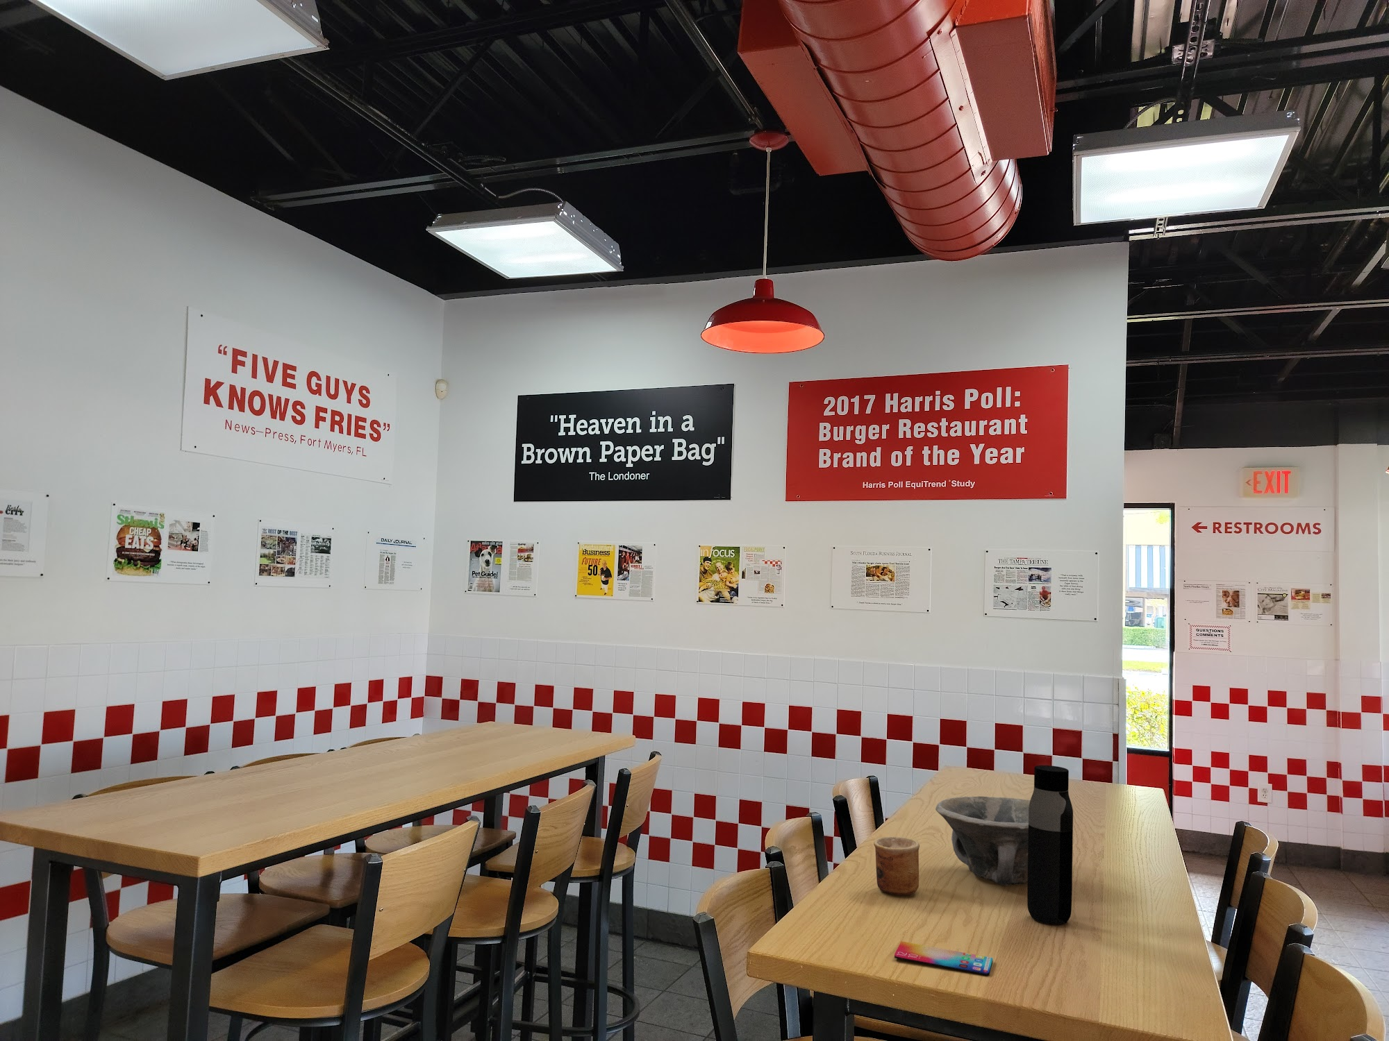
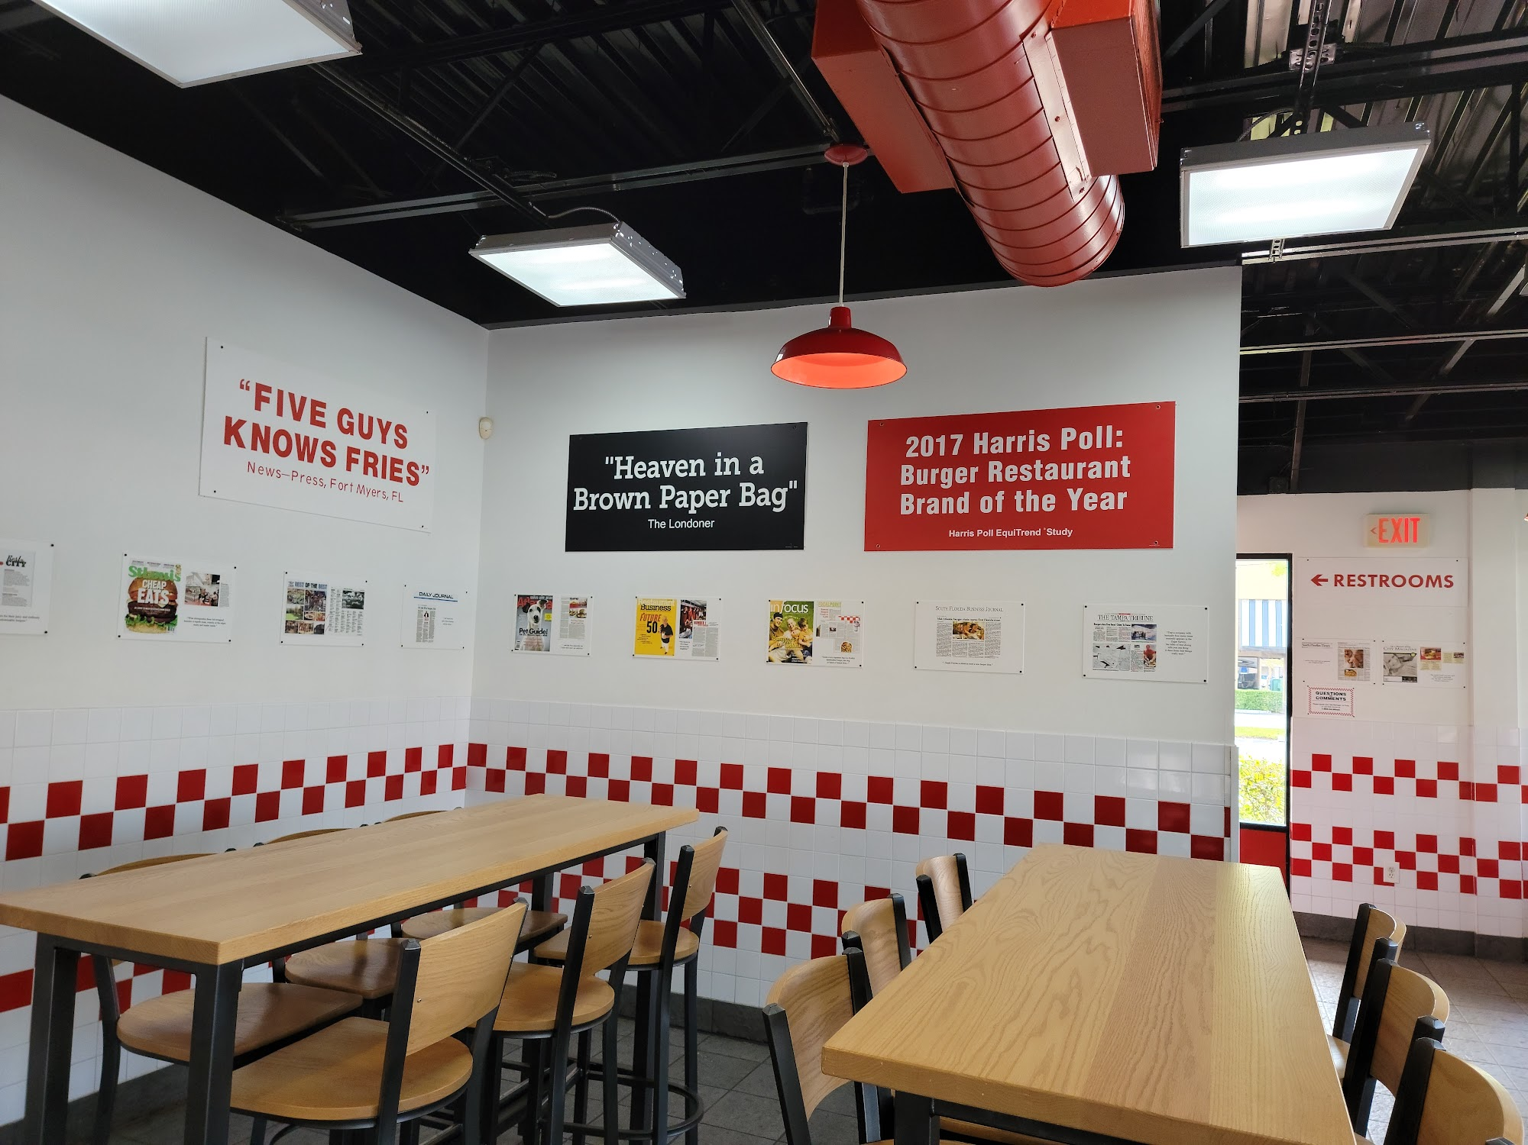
- cup (896, 866)
- water bottle (1050, 843)
- bowl (999, 842)
- smartphone (943, 958)
